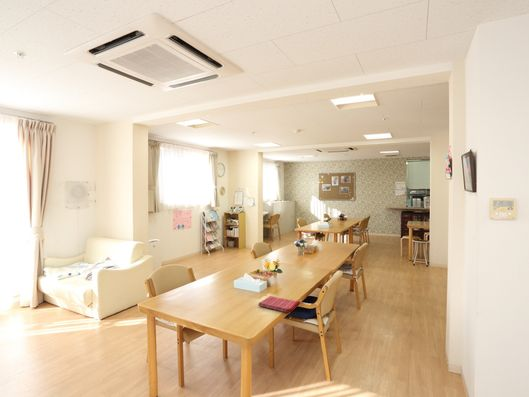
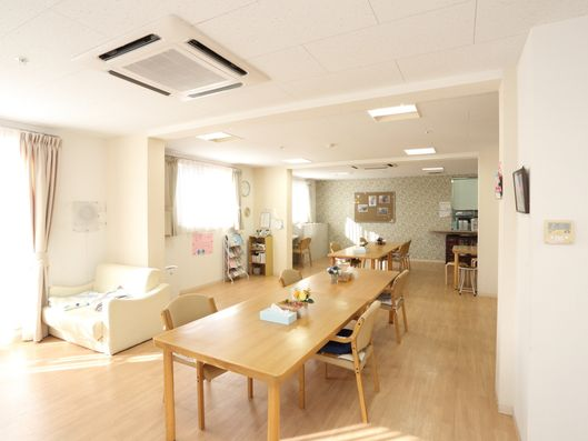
- dish towel (279, 303)
